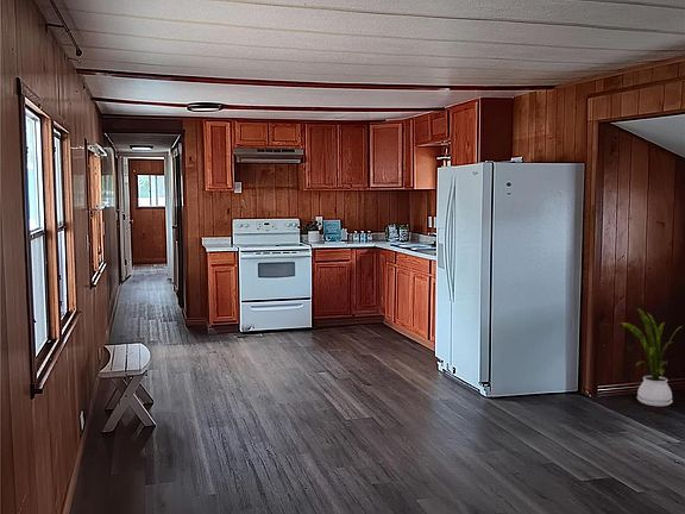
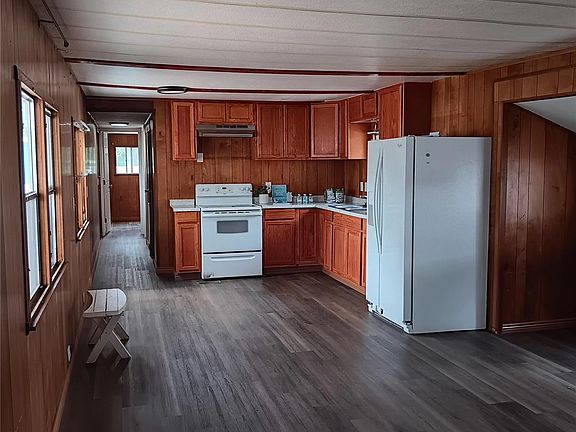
- house plant (652, 353)
